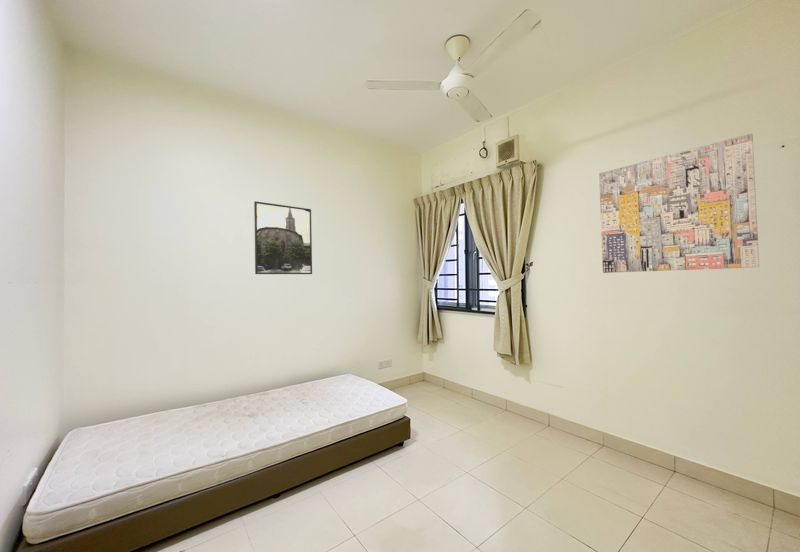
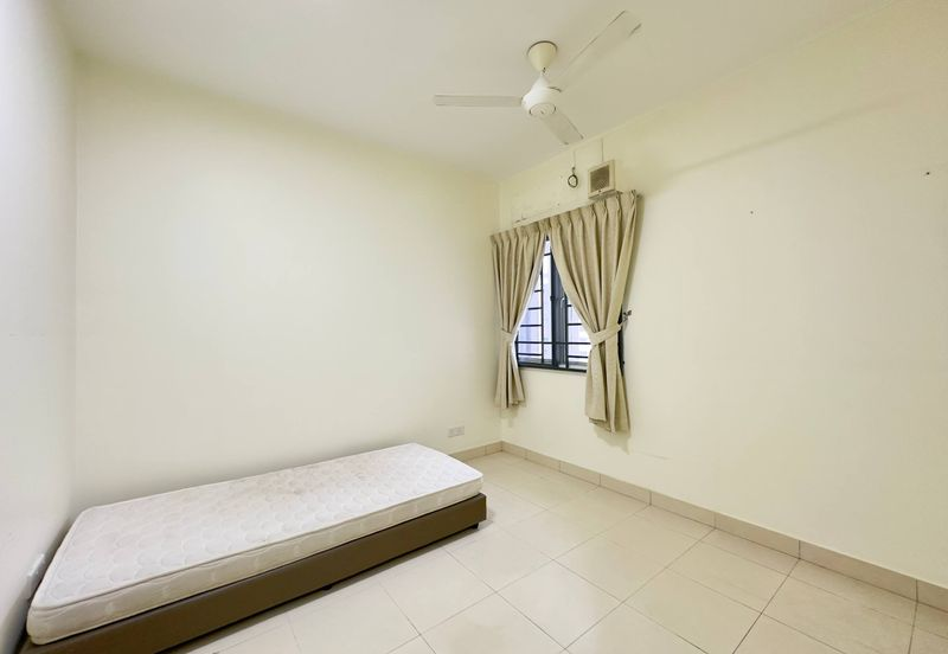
- wall art (667, 213)
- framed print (284, 239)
